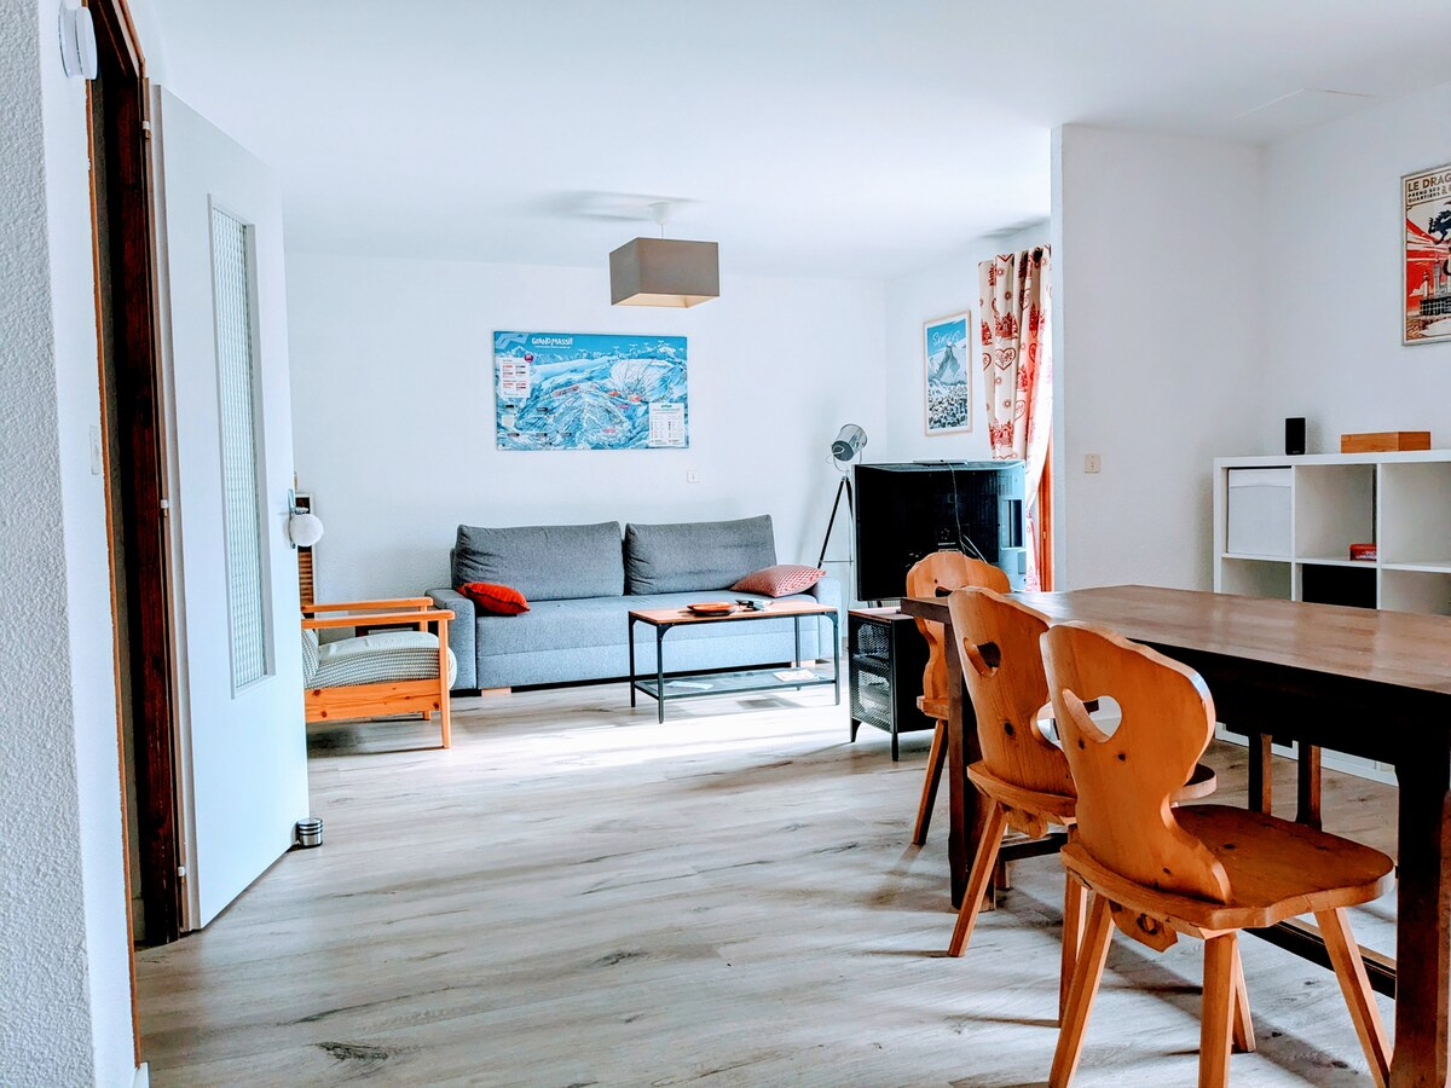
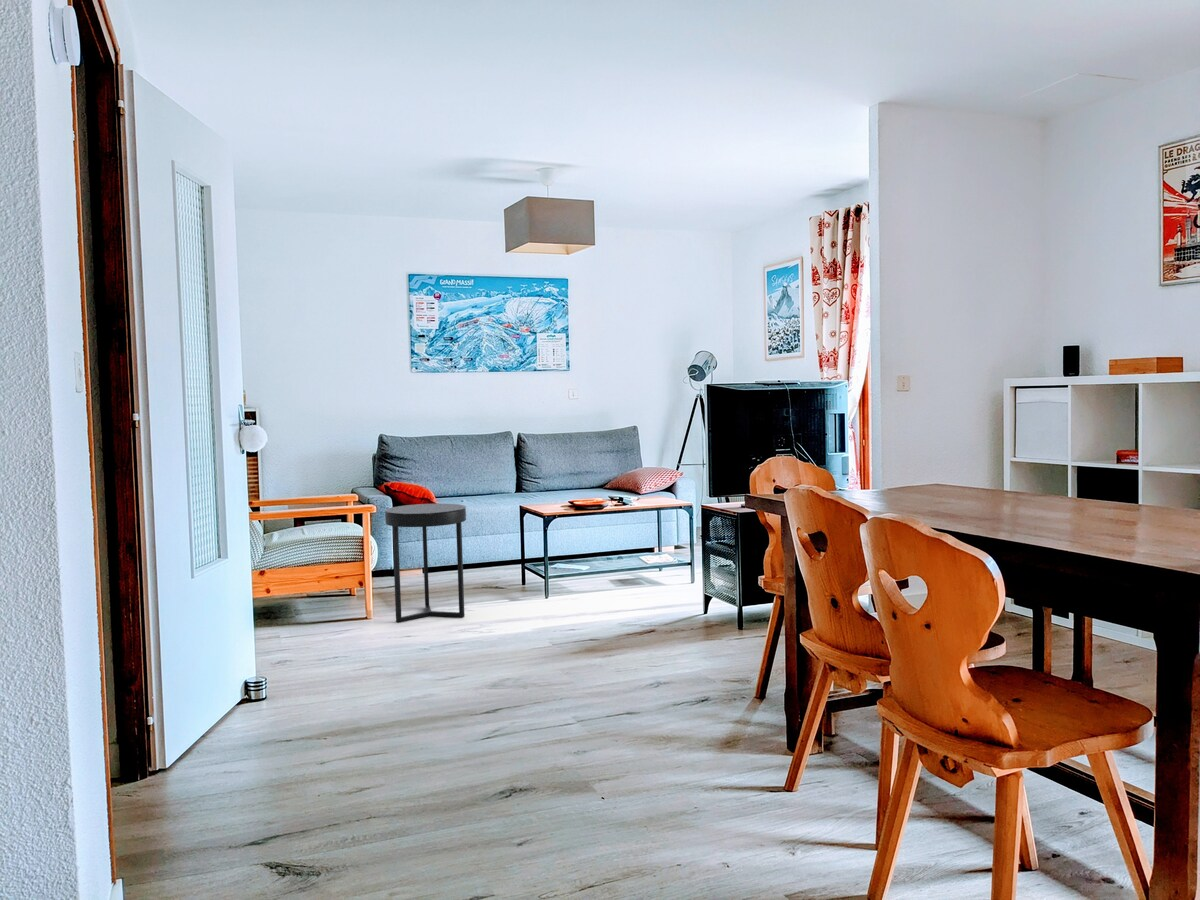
+ side table (427, 562)
